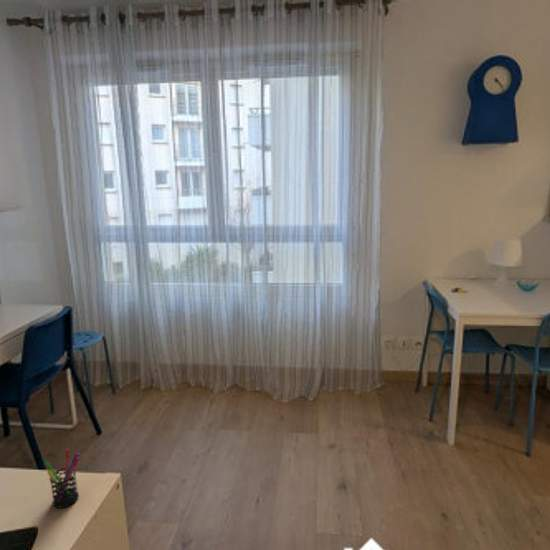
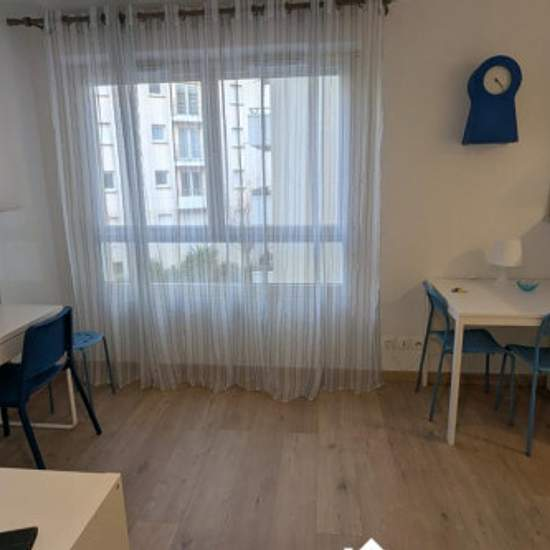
- pen holder (61, 477)
